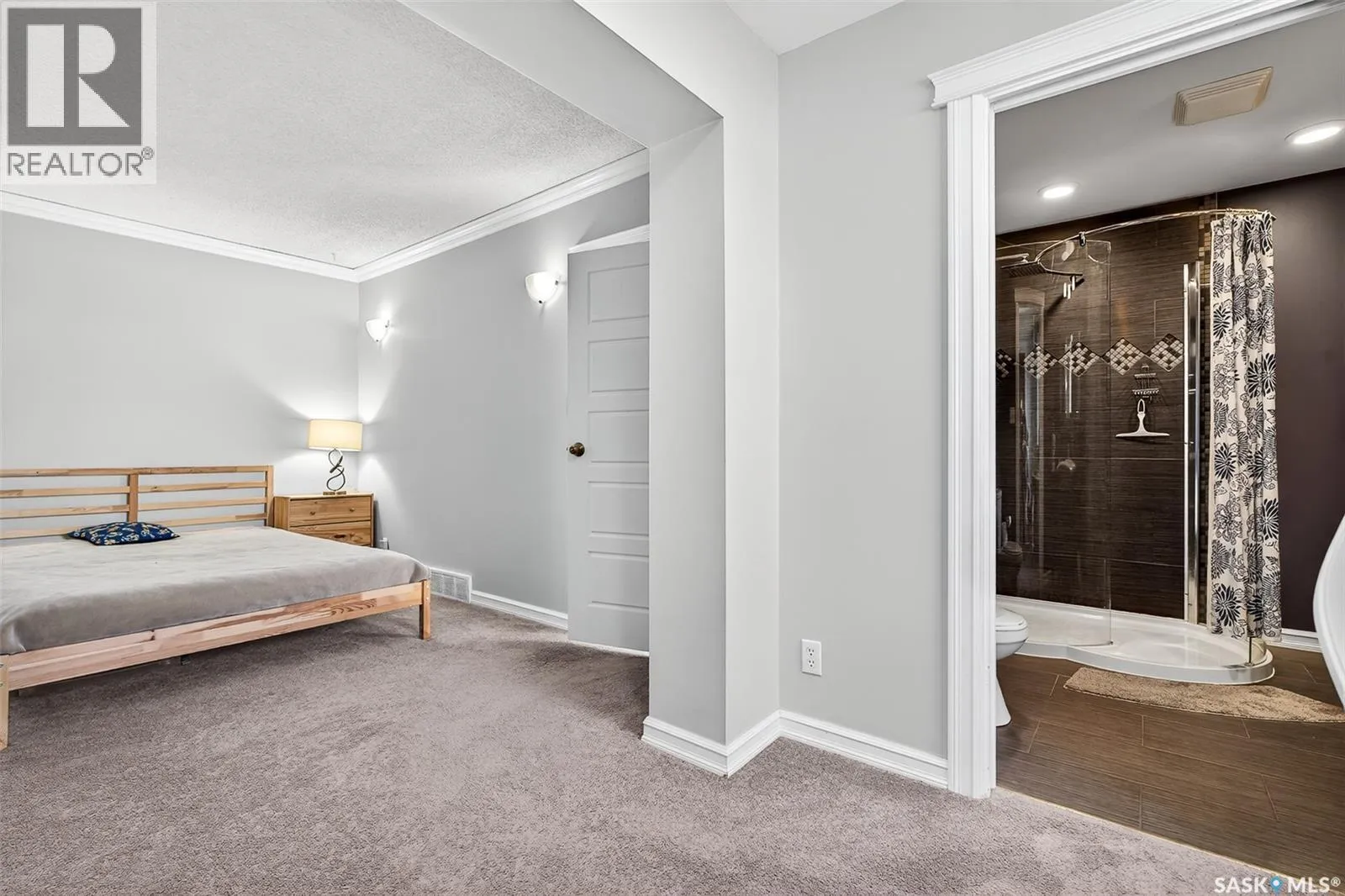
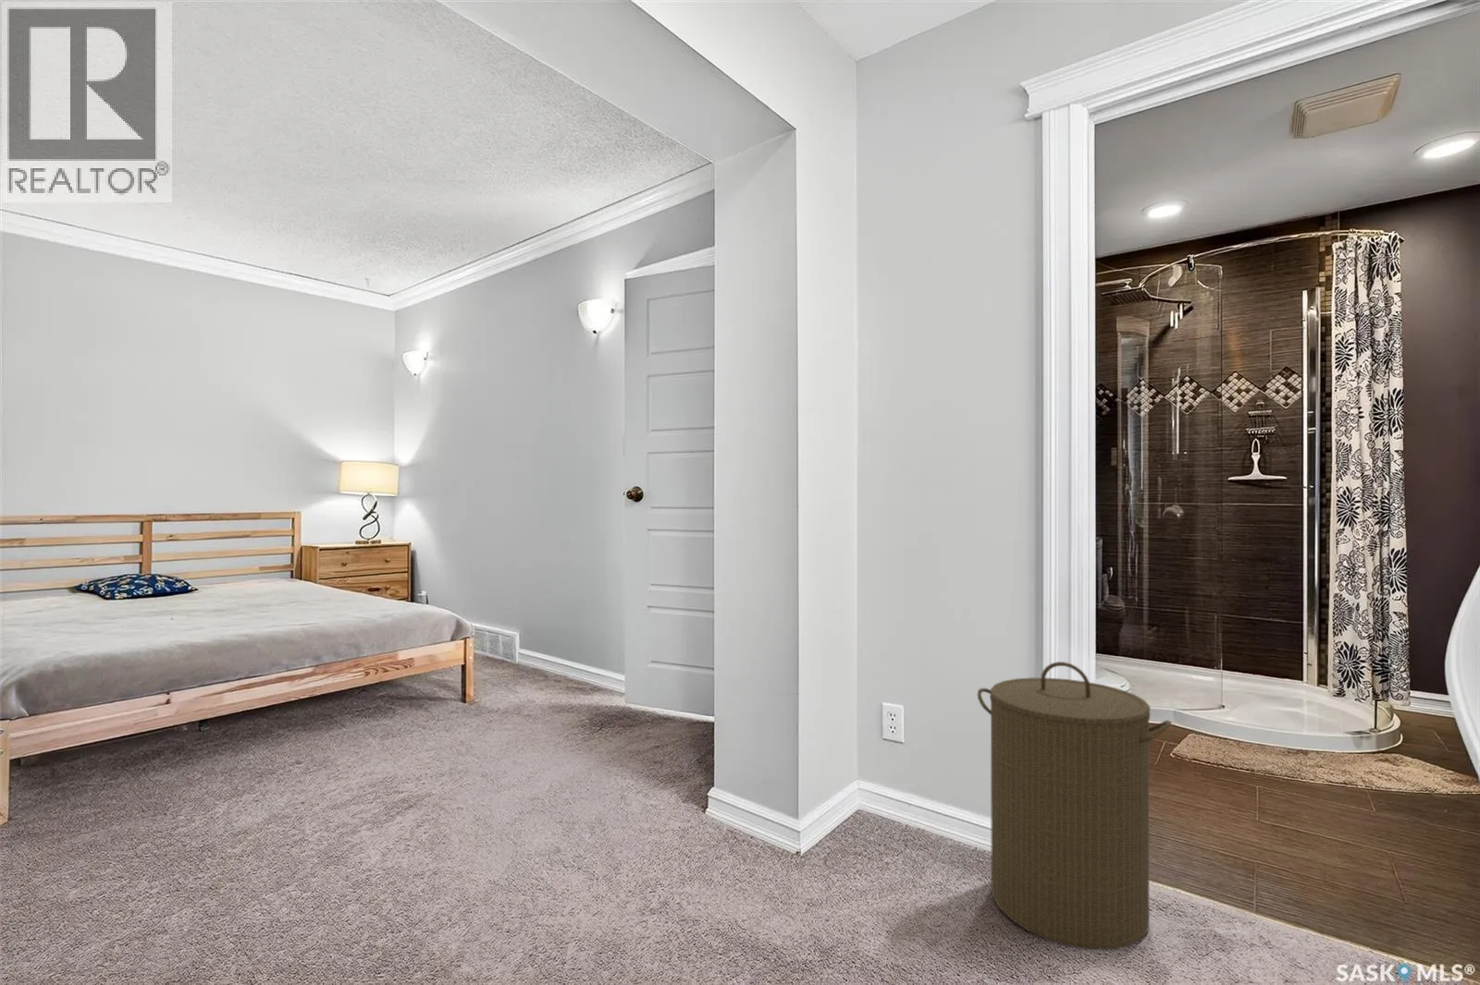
+ laundry hamper (1066, 784)
